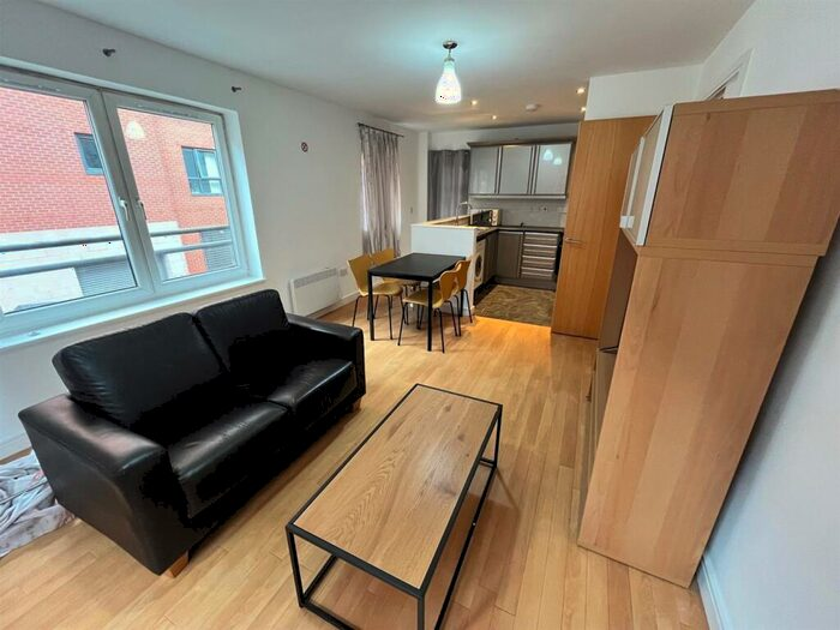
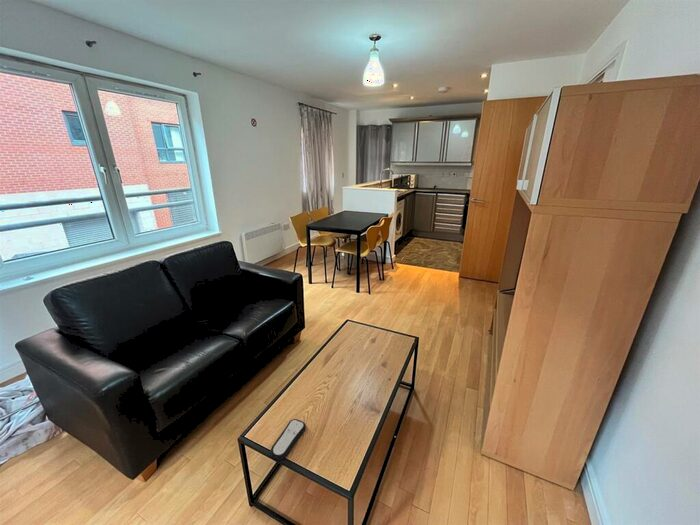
+ remote control (288, 438)
